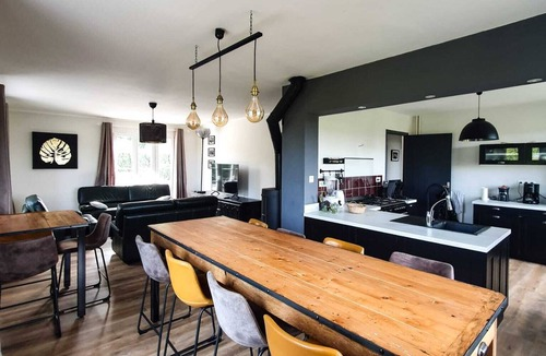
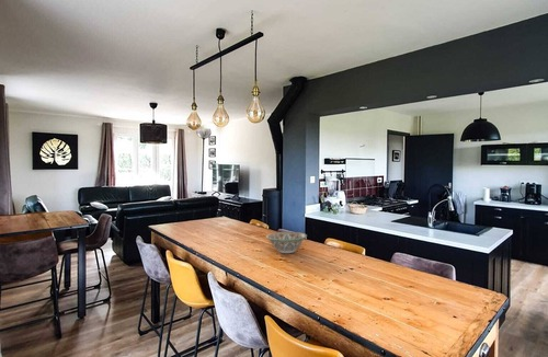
+ decorative bowl (286, 243)
